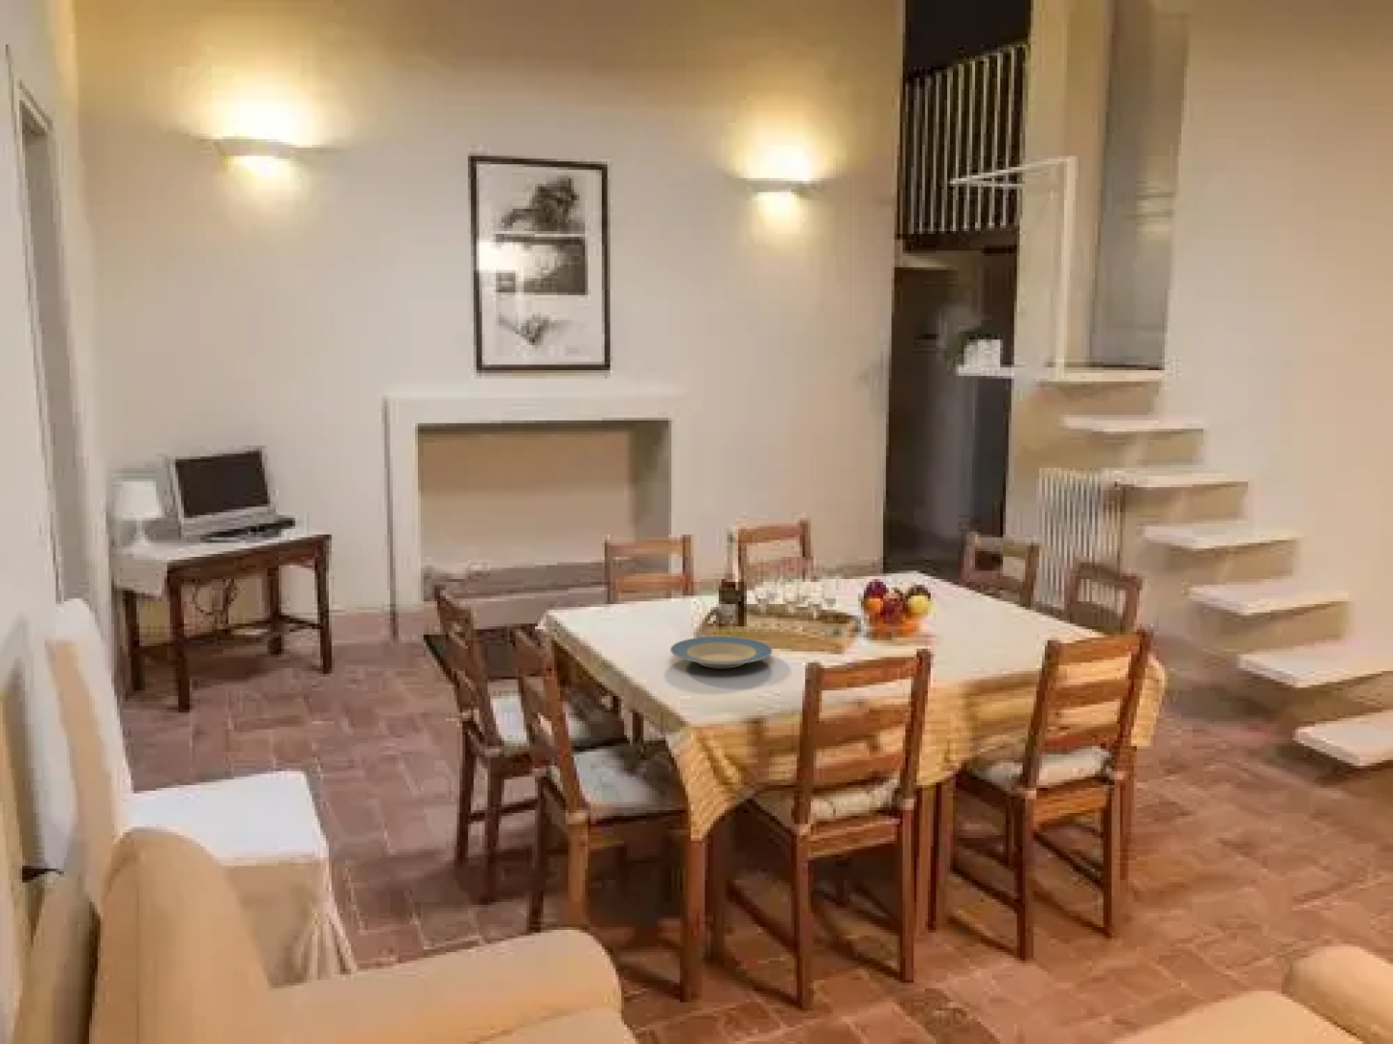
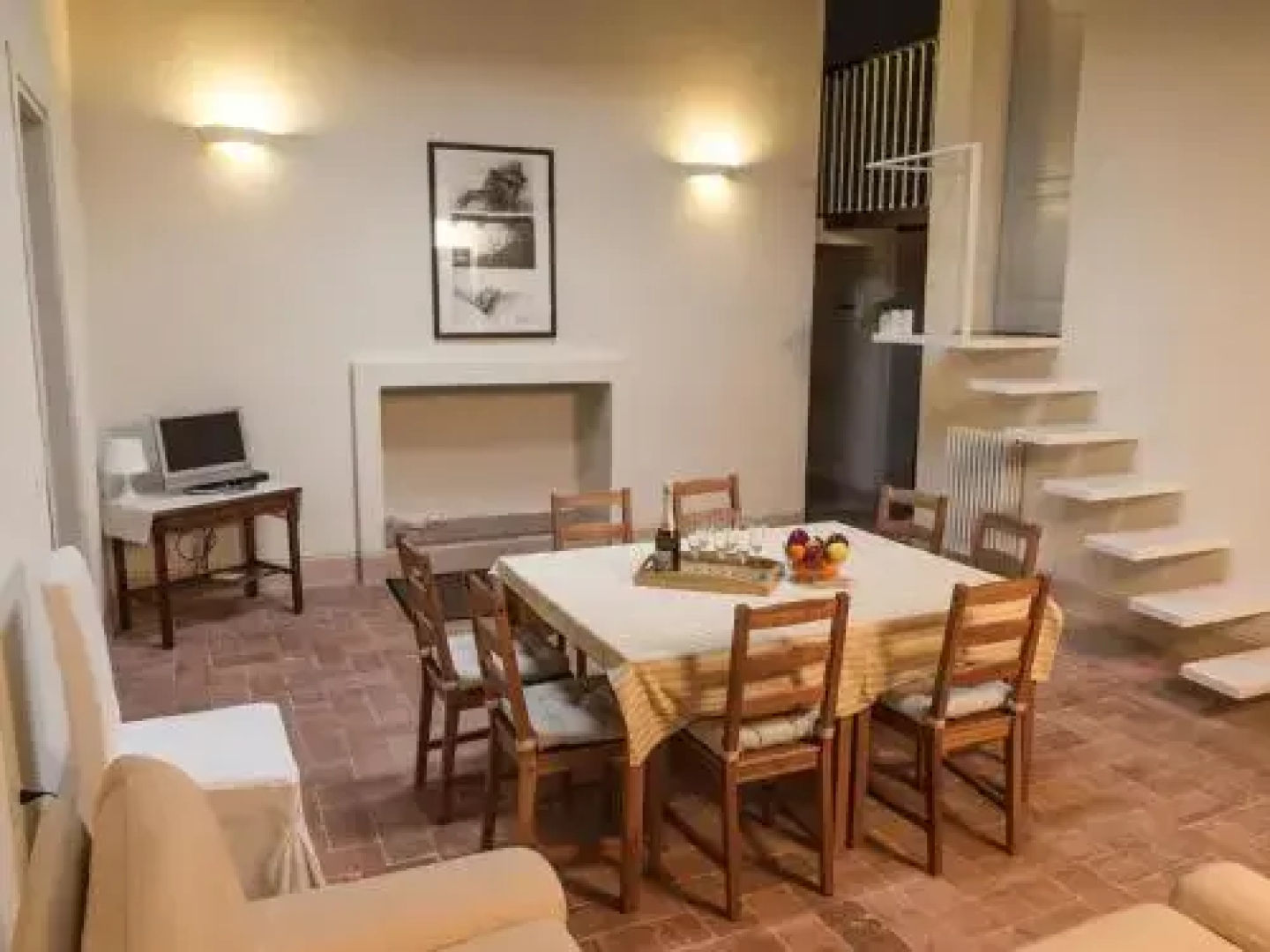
- plate (721, 656)
